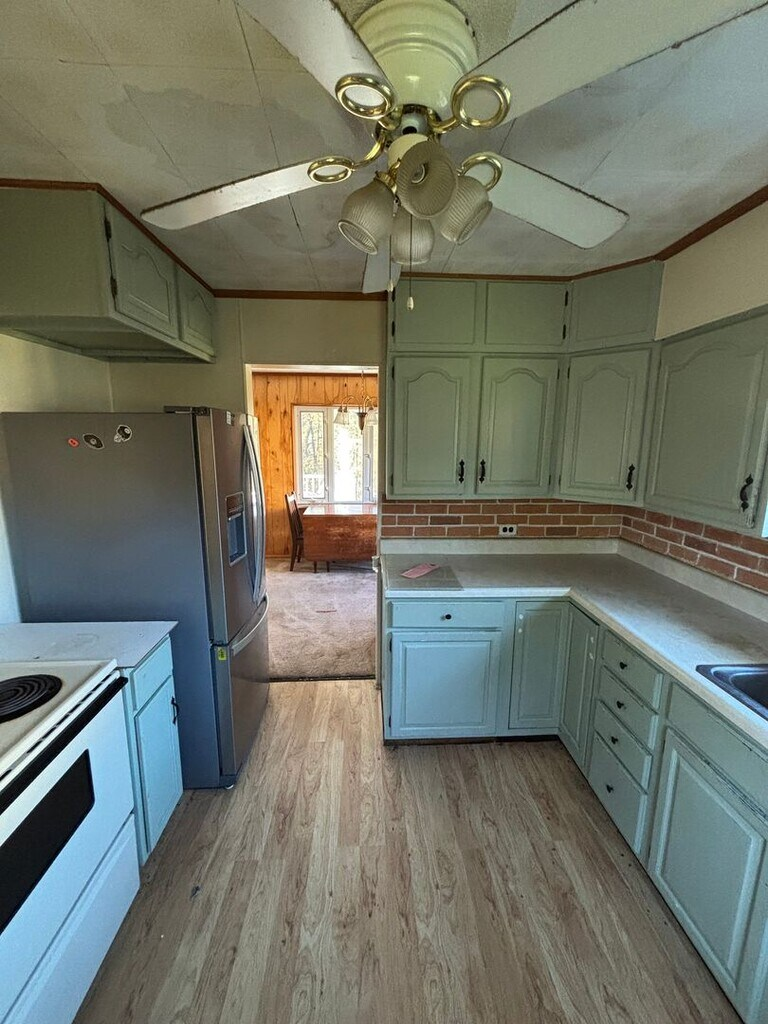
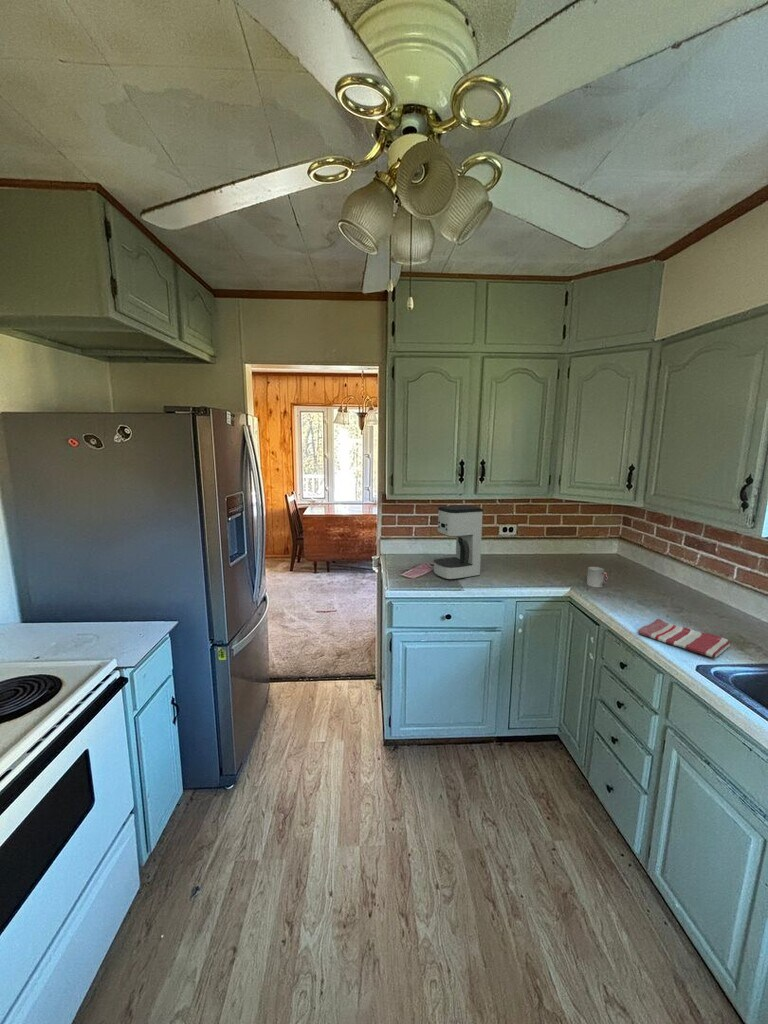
+ cup (598, 577)
+ coffee maker (457, 541)
+ dish towel (682, 636)
